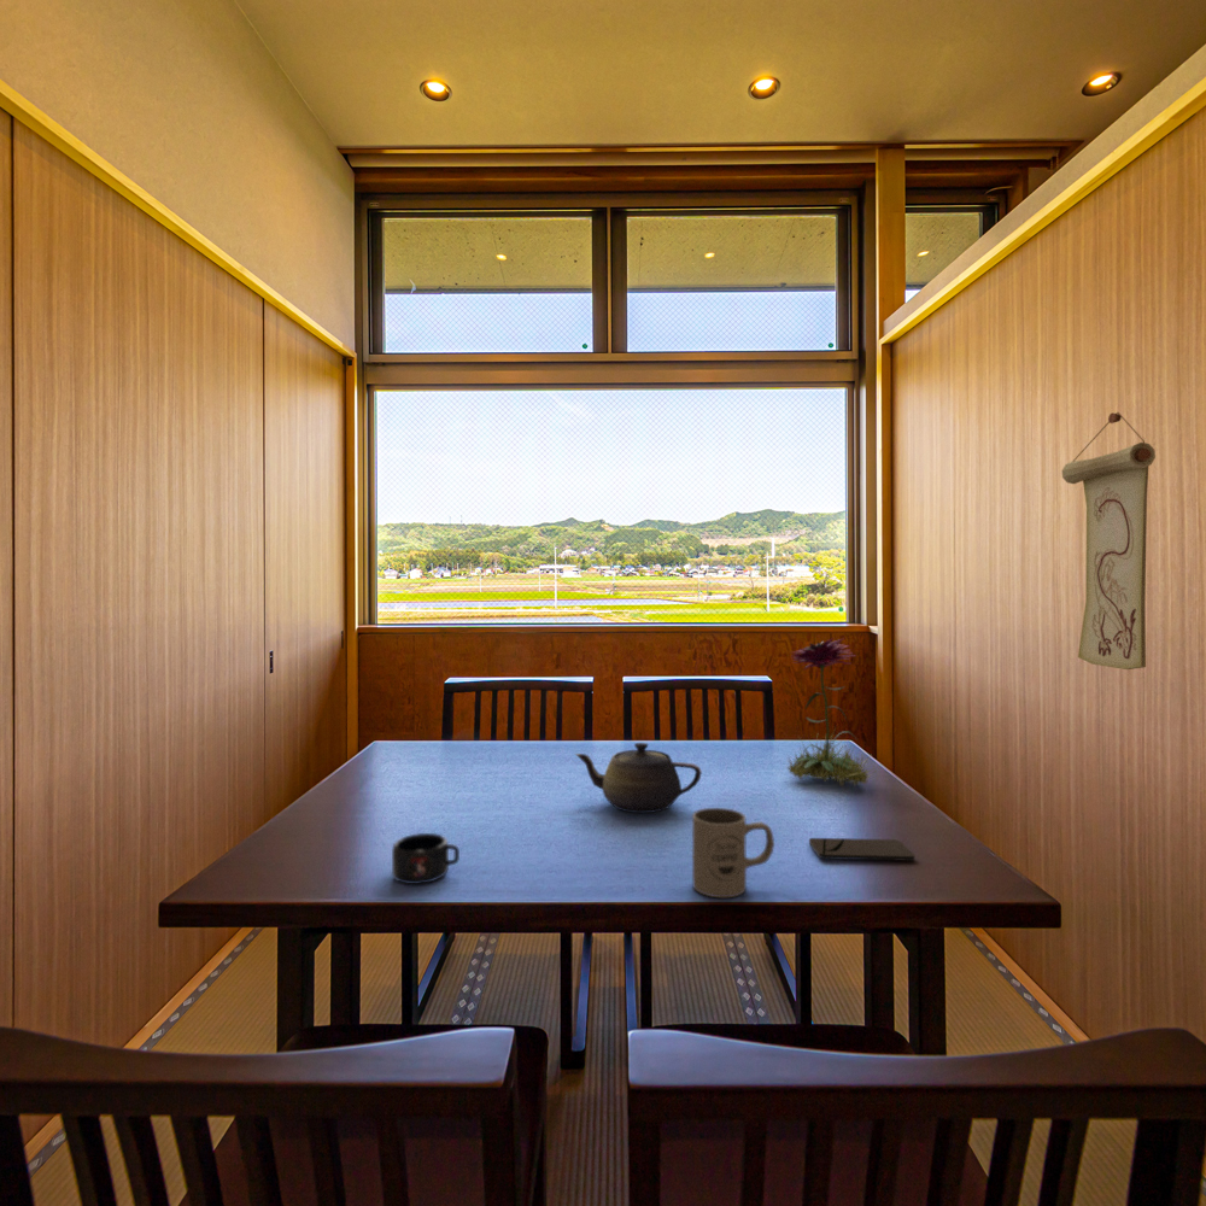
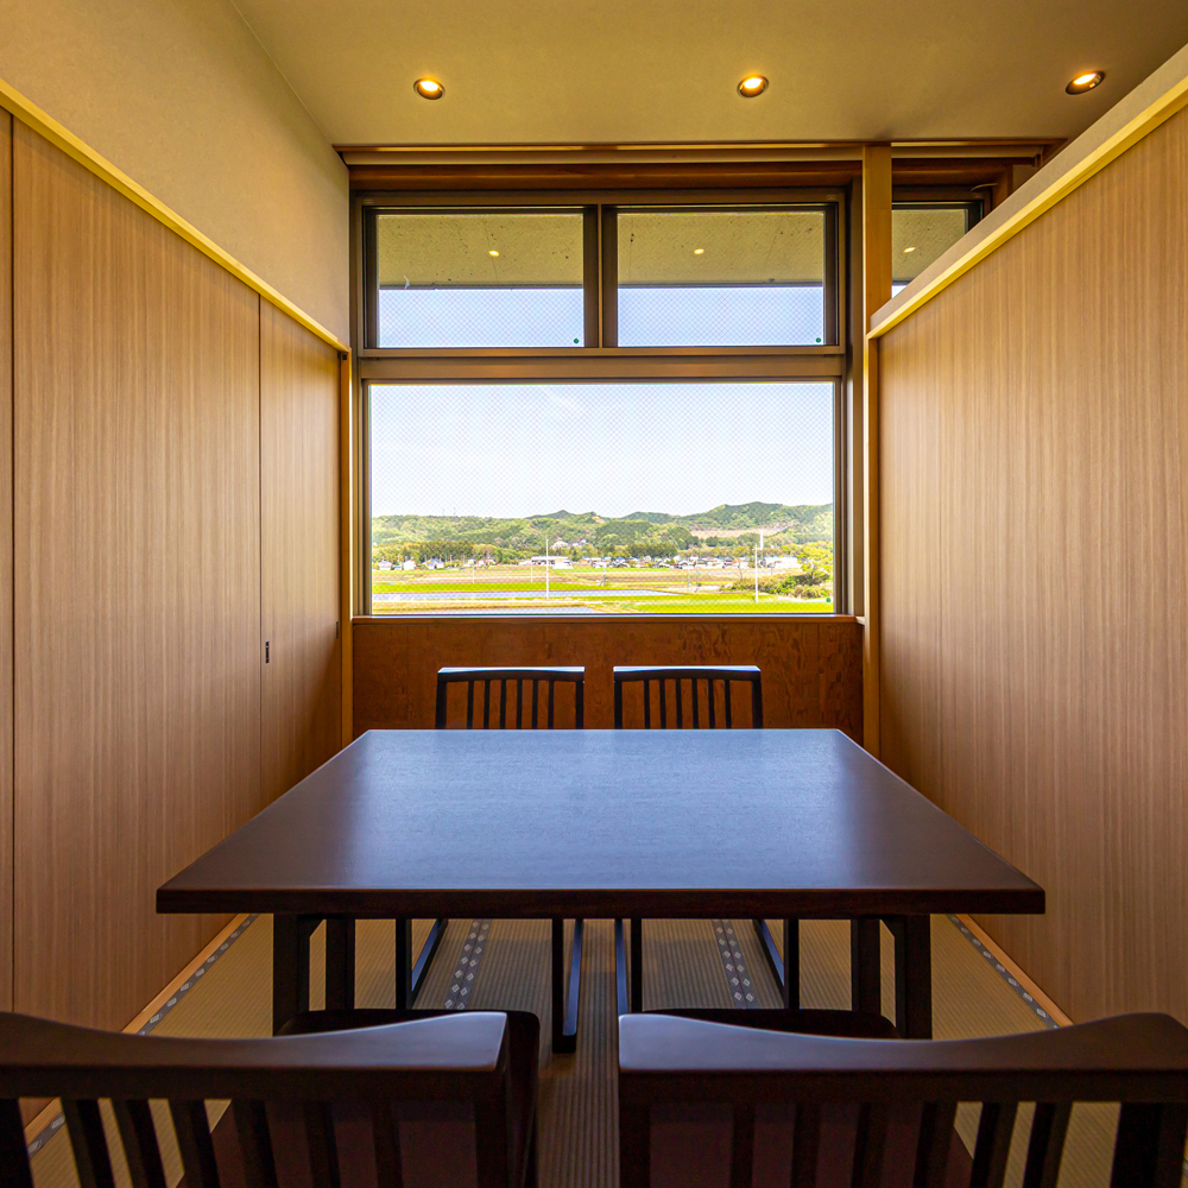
- flower (825, 707)
- mug (426, 857)
- smartphone (860, 848)
- mug (733, 850)
- teapot (637, 774)
- wall scroll (1105, 539)
